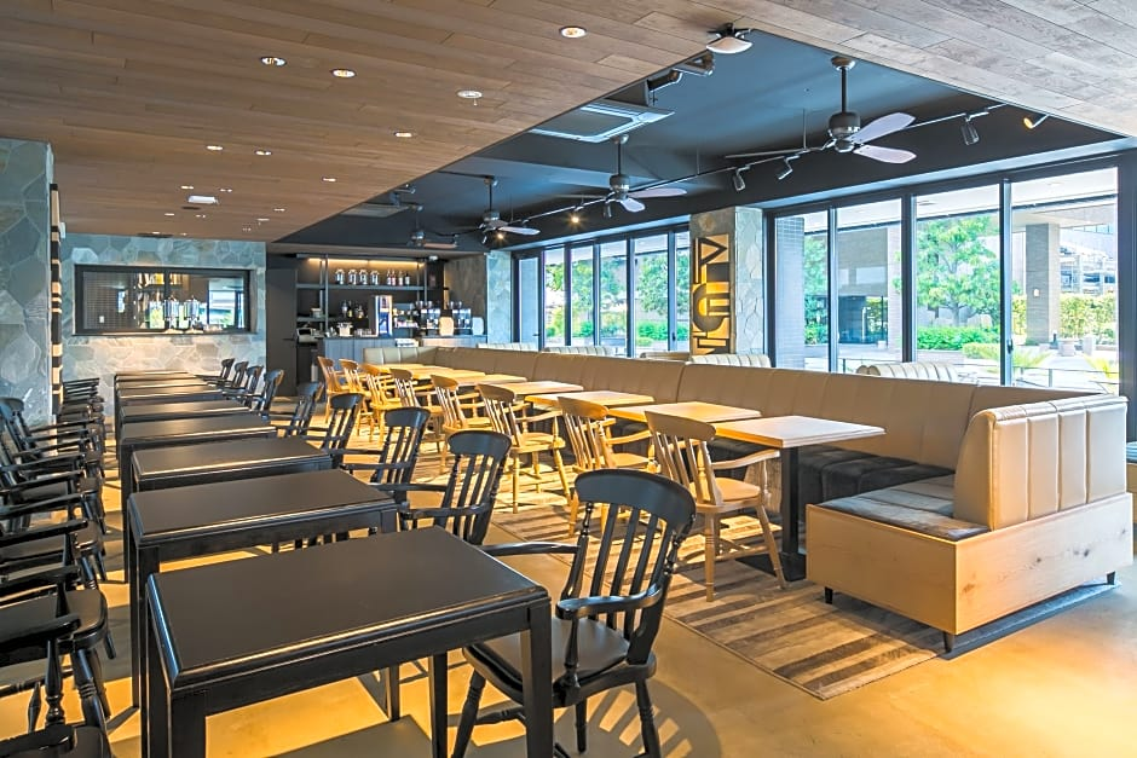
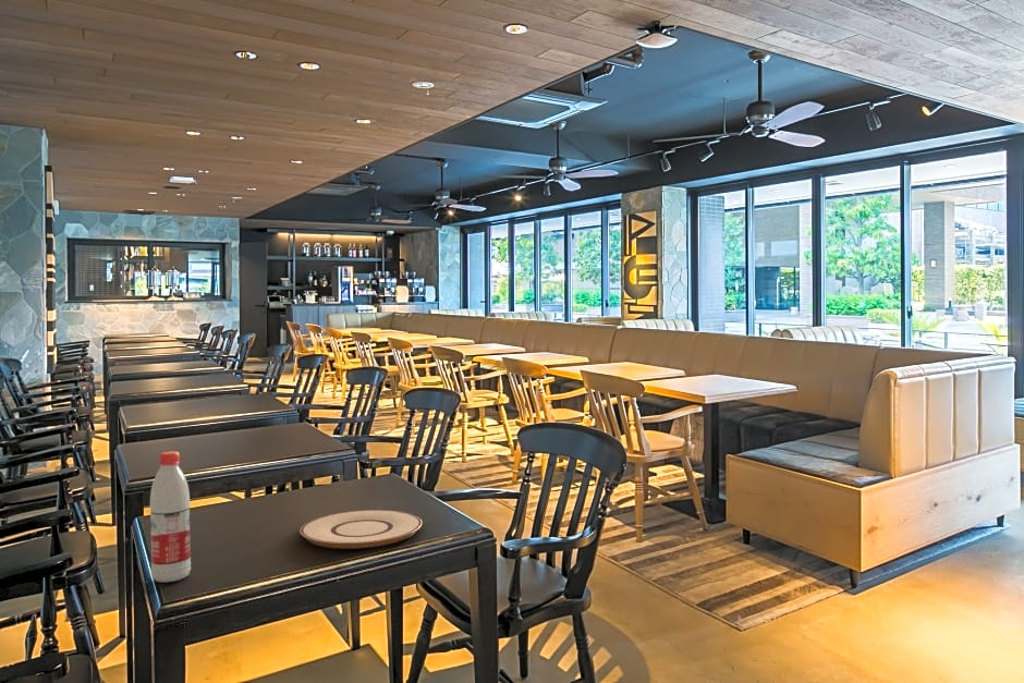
+ plate (362, 528)
+ water bottle (170, 514)
